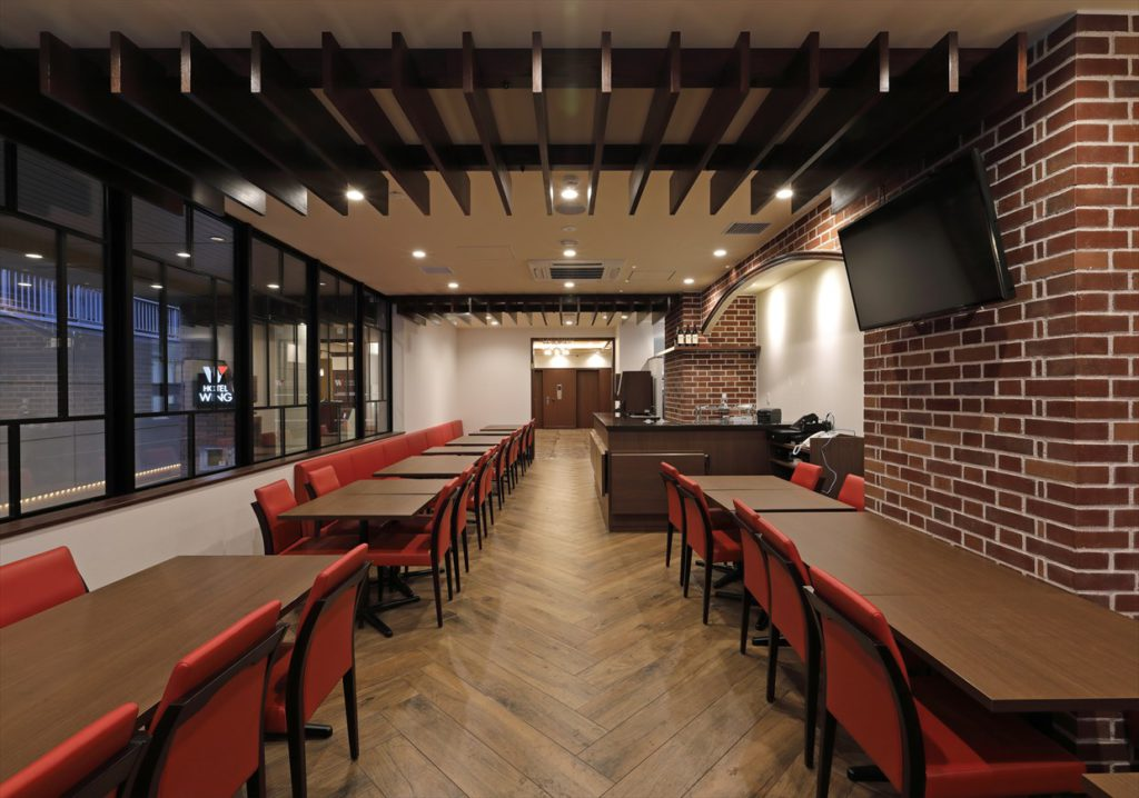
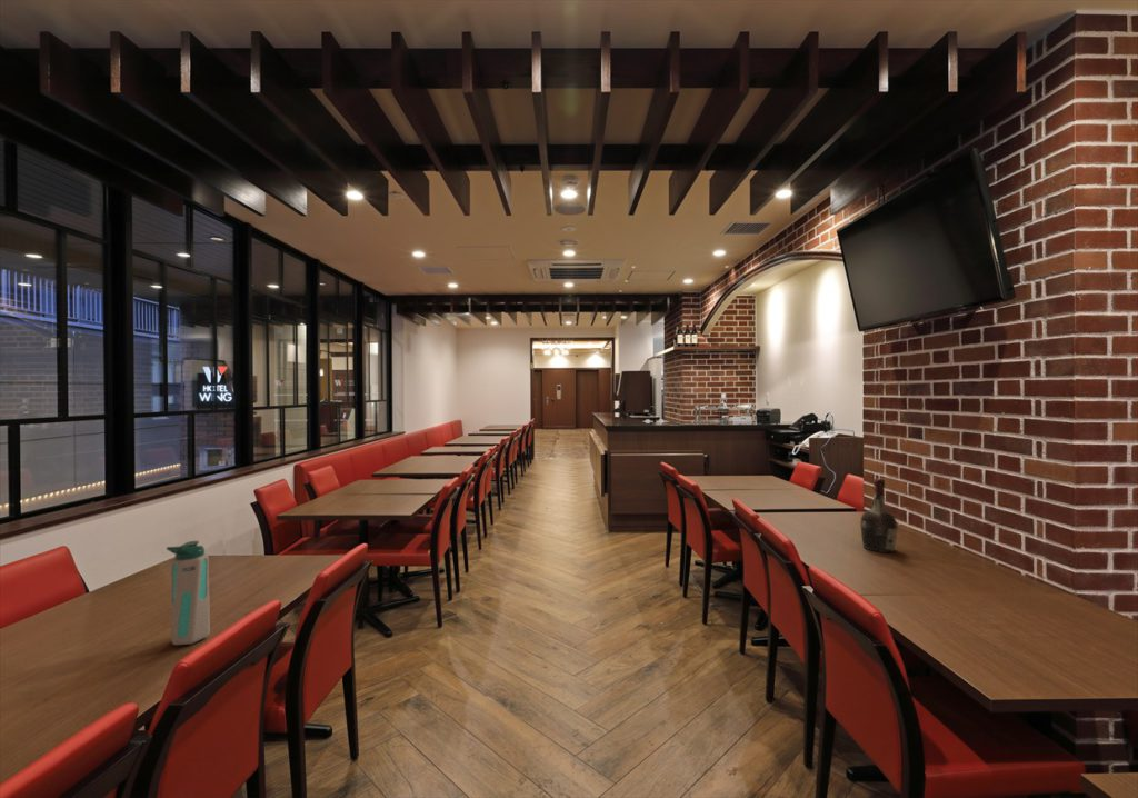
+ cognac bottle (878, 513)
+ water bottle (188, 590)
